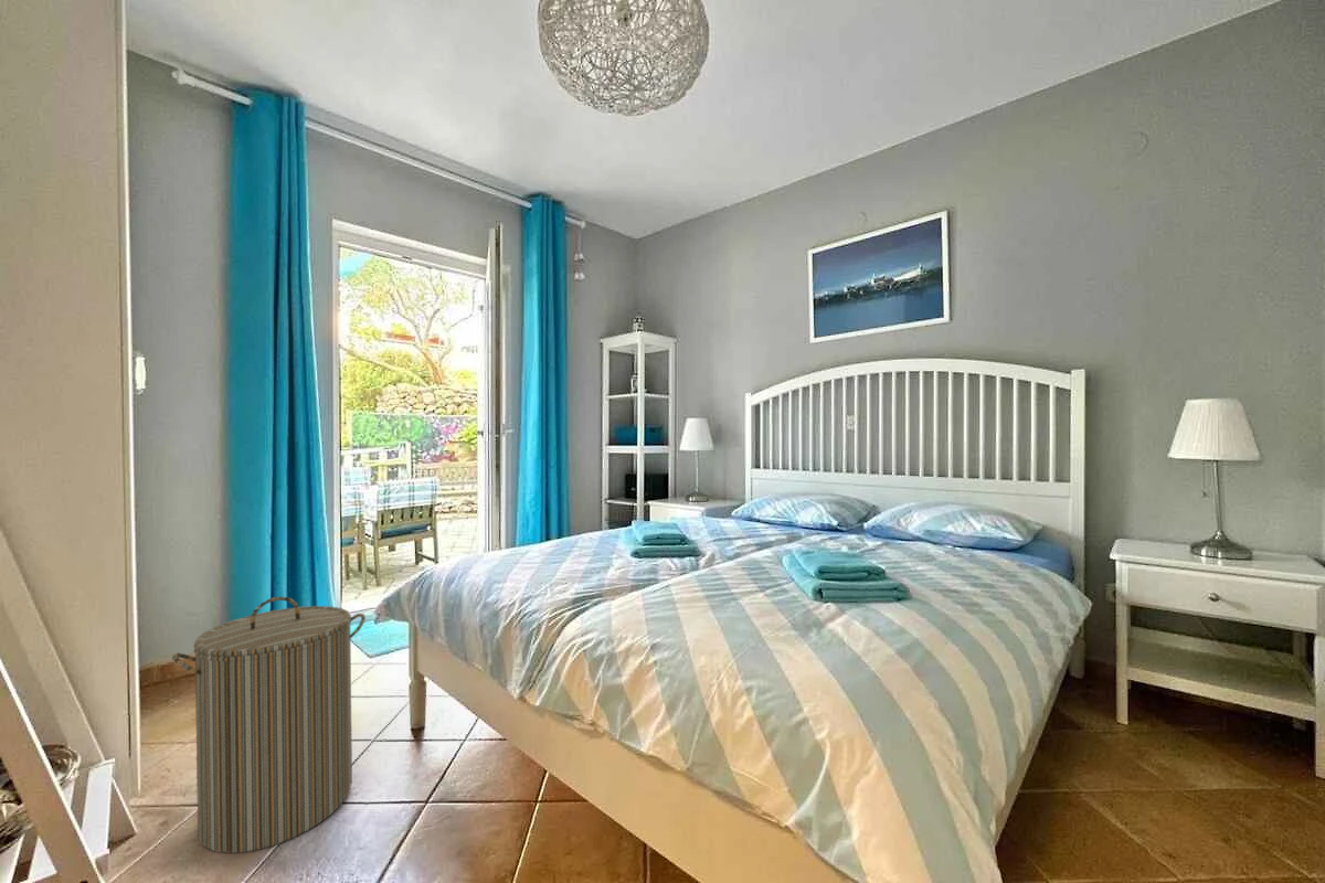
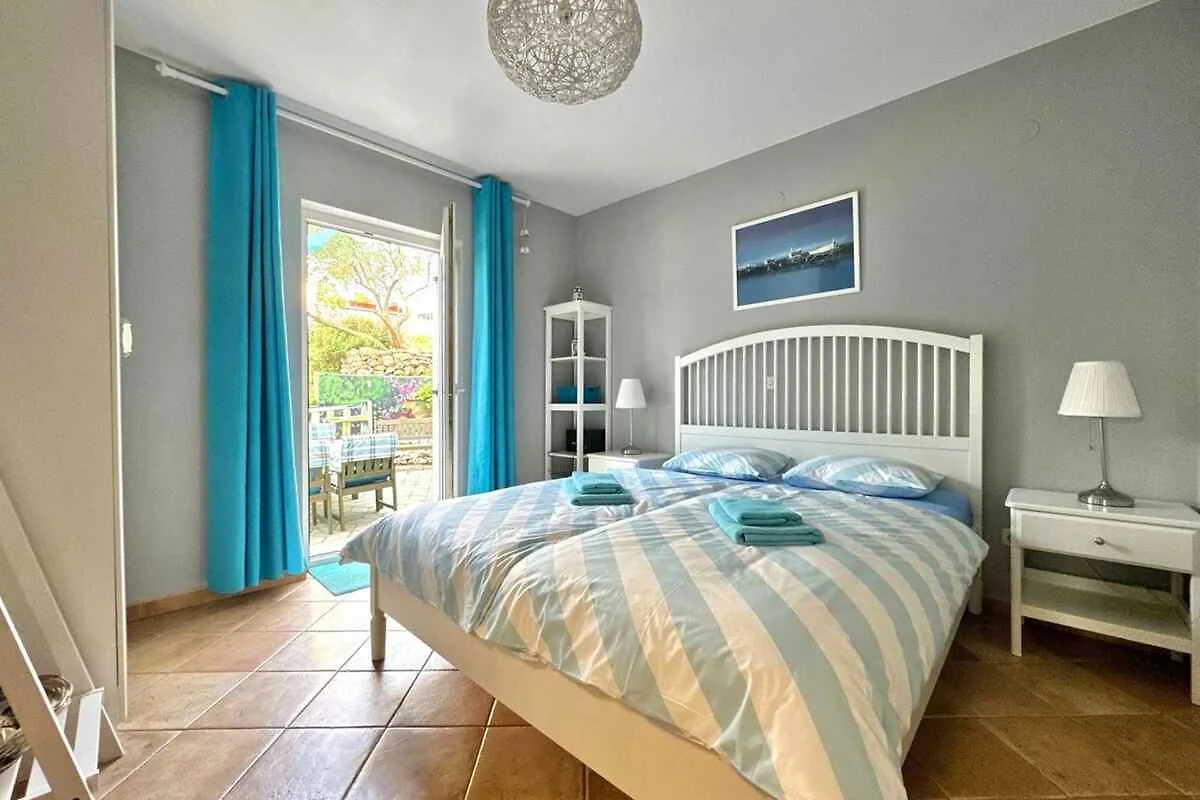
- laundry hamper (279, 701)
